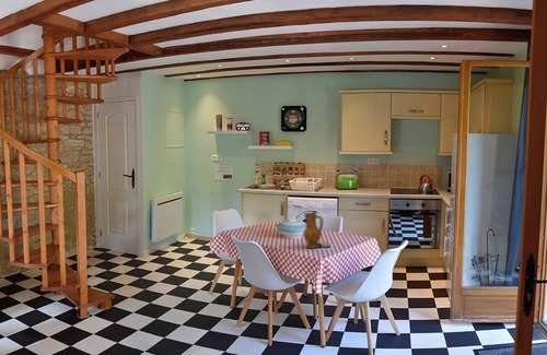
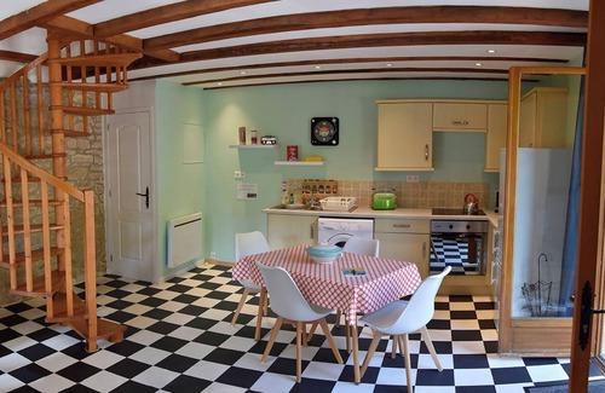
- ceramic jug (313, 228)
